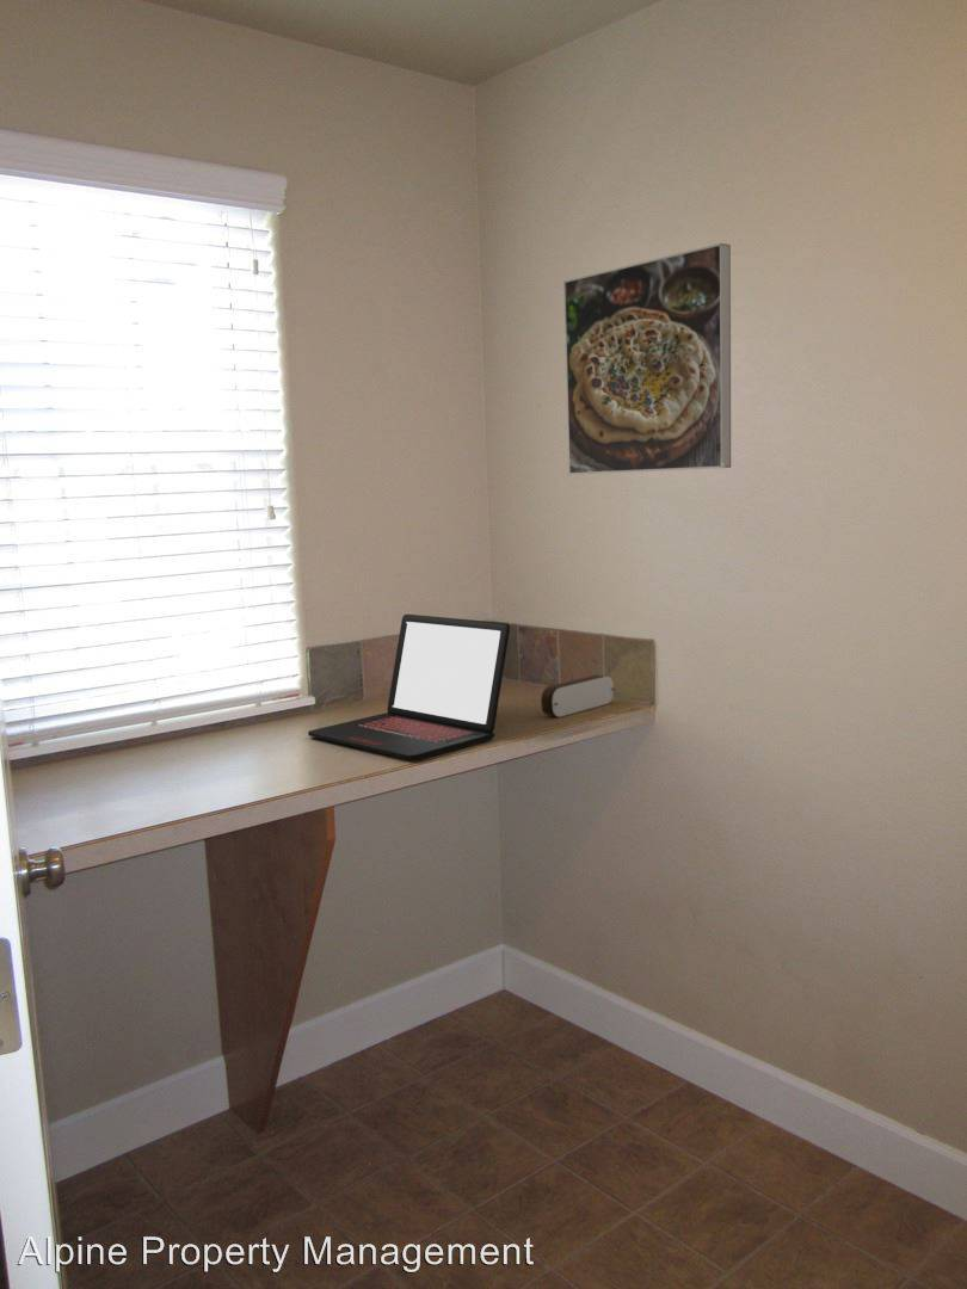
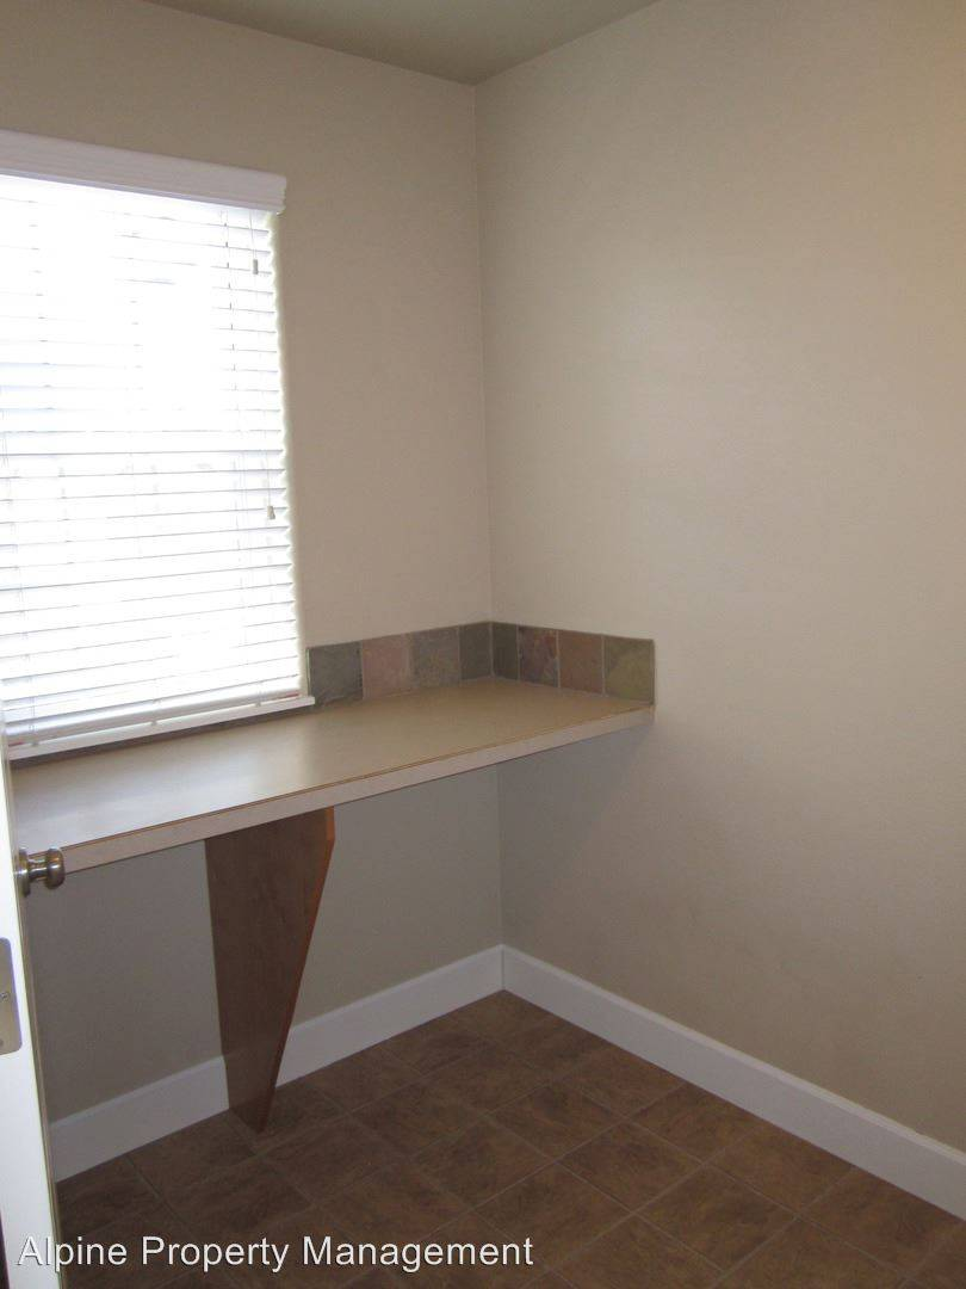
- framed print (642, 369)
- pencil case (579, 695)
- laptop (407, 680)
